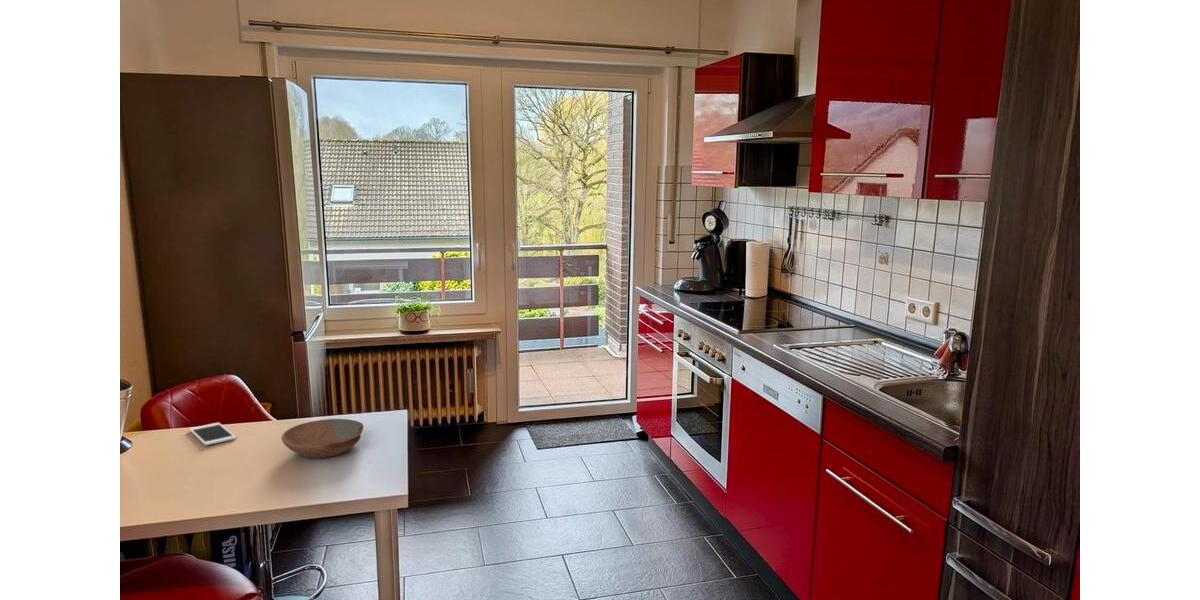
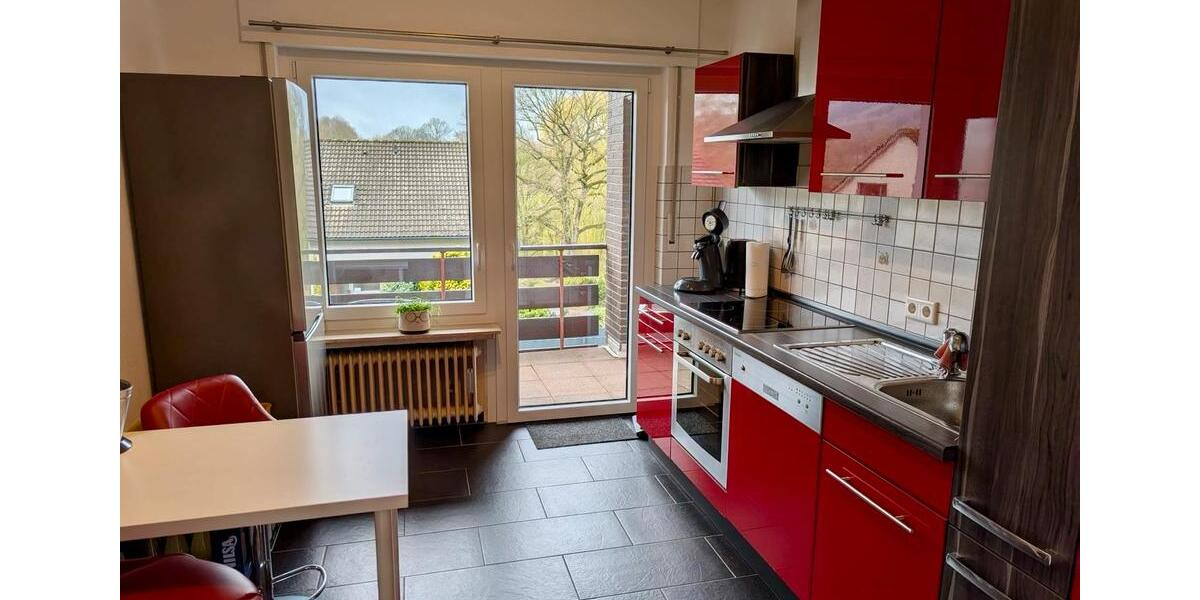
- bowl (325, 440)
- cell phone (212, 433)
